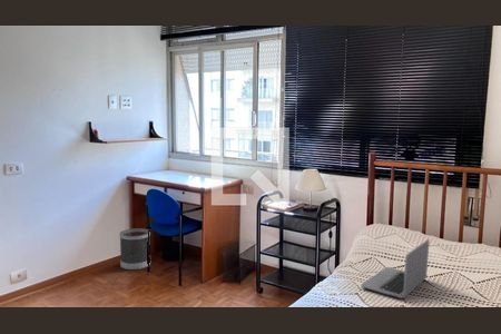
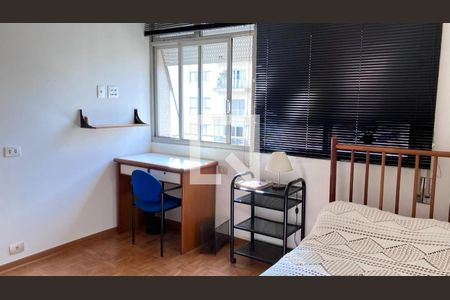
- wastebasket (135, 248)
- laptop (394, 268)
